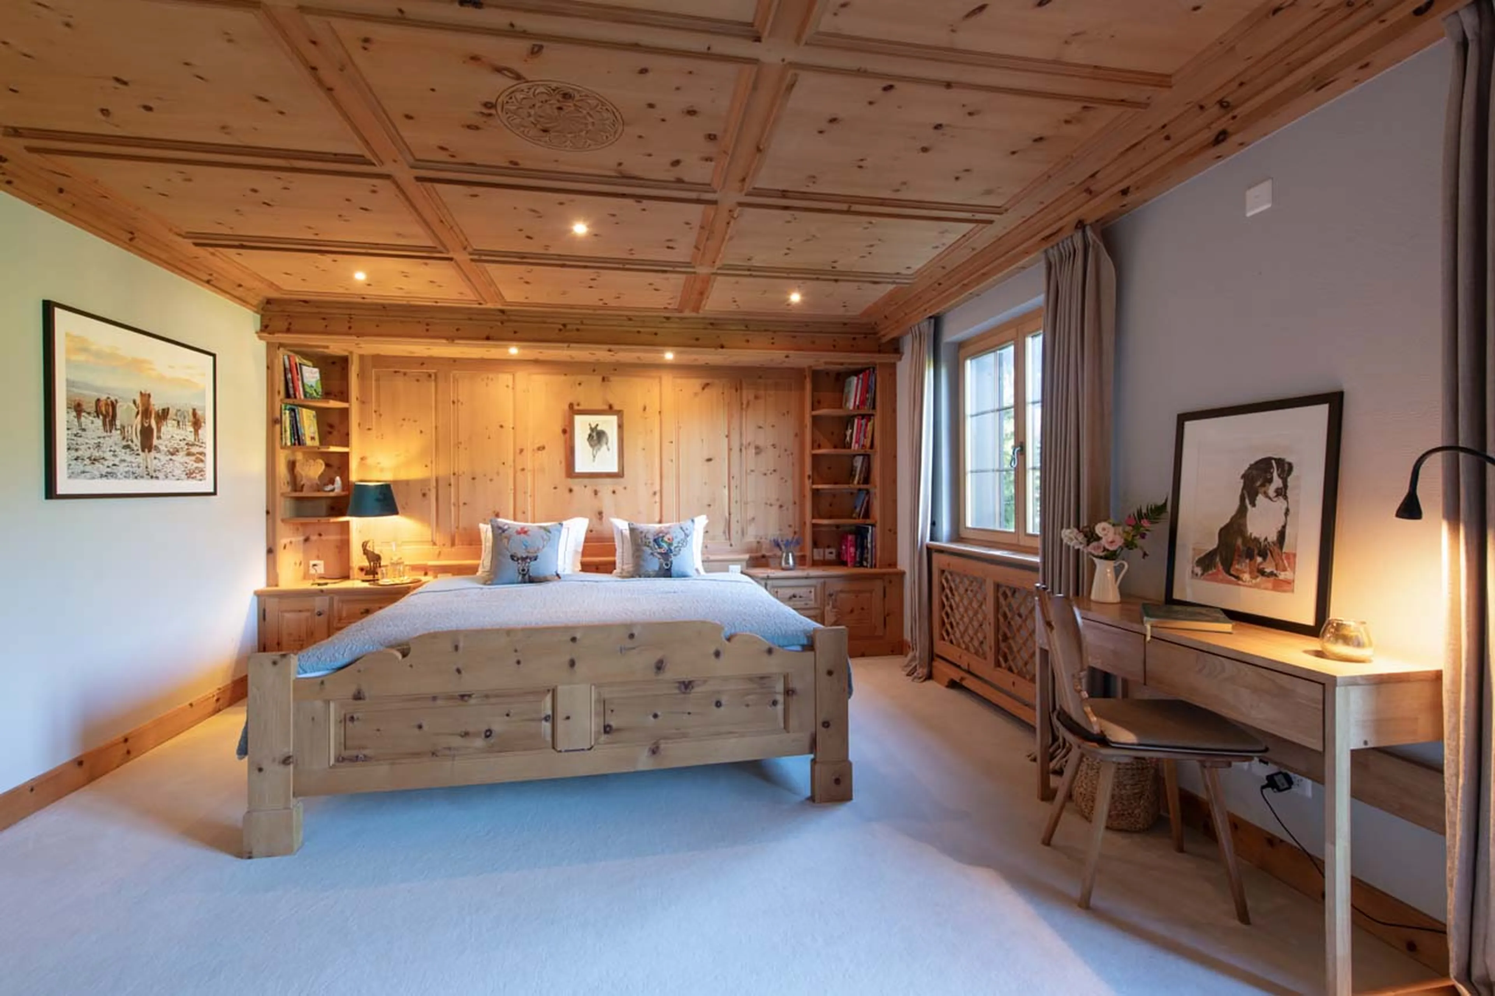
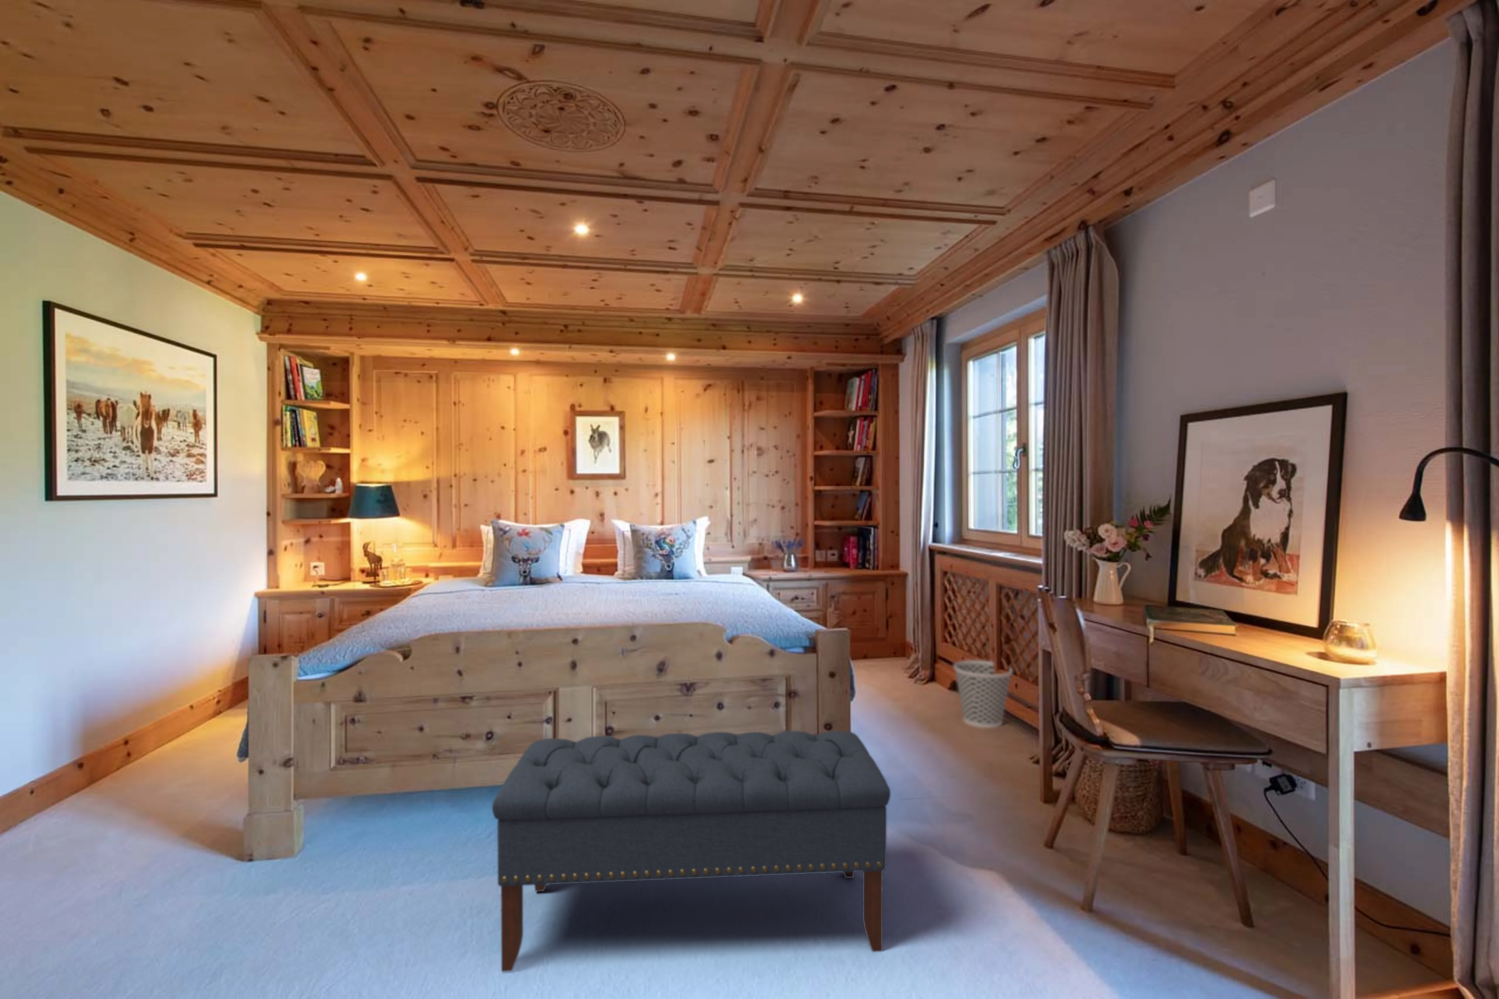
+ bench (697, 834)
+ wastebasket (983, 695)
